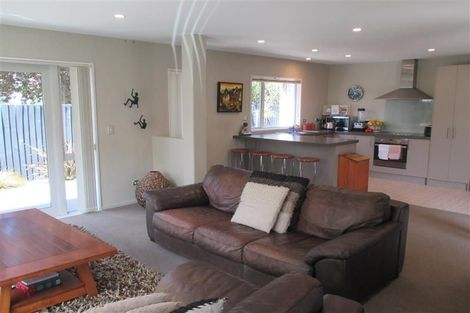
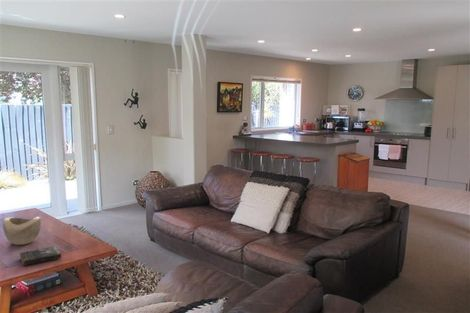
+ decorative bowl (22, 229)
+ book (41, 255)
